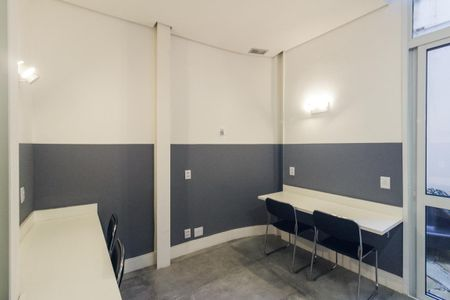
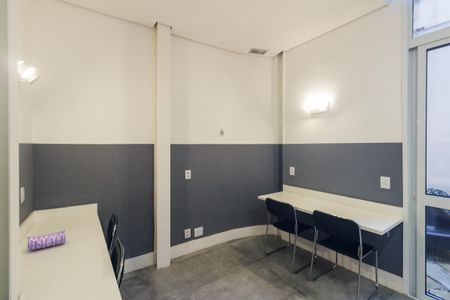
+ pencil case (47, 239)
